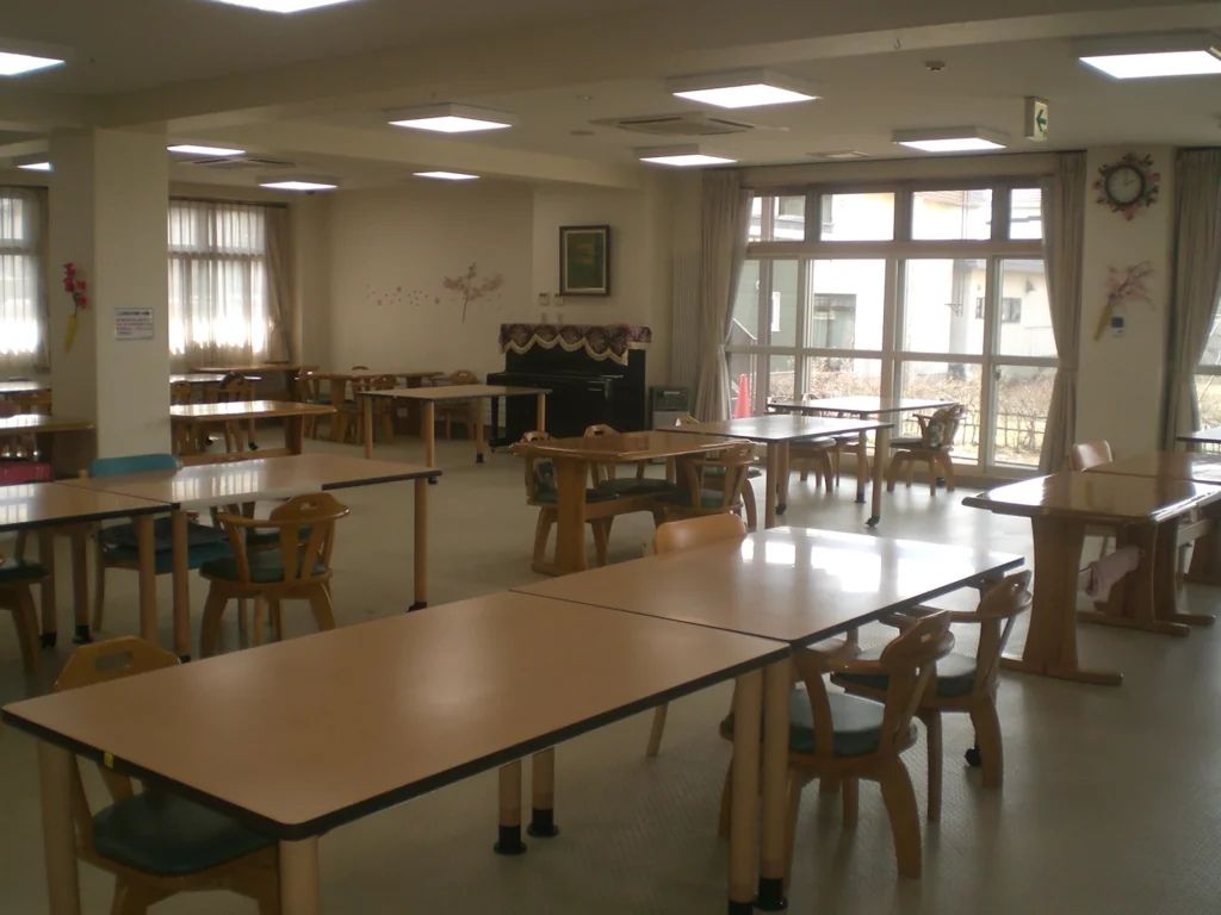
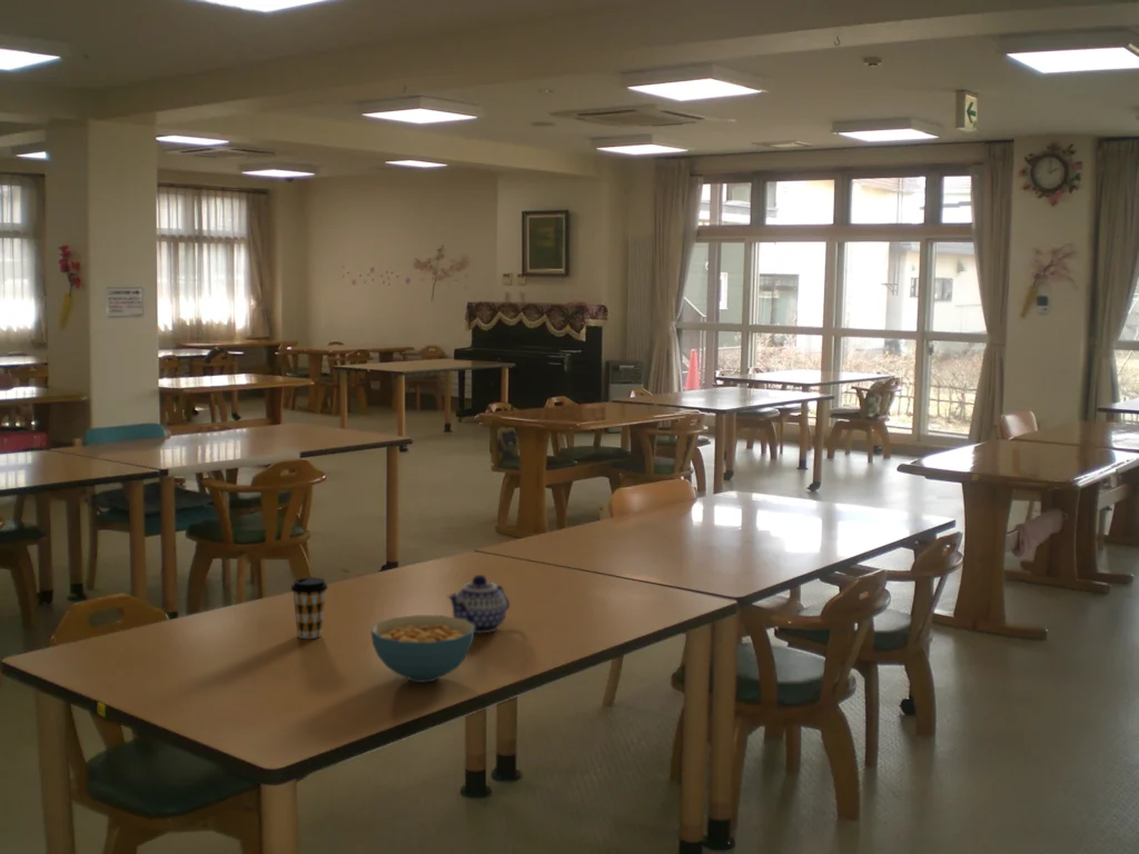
+ cereal bowl (423, 653)
+ teapot (478, 602)
+ coffee cup (309, 607)
